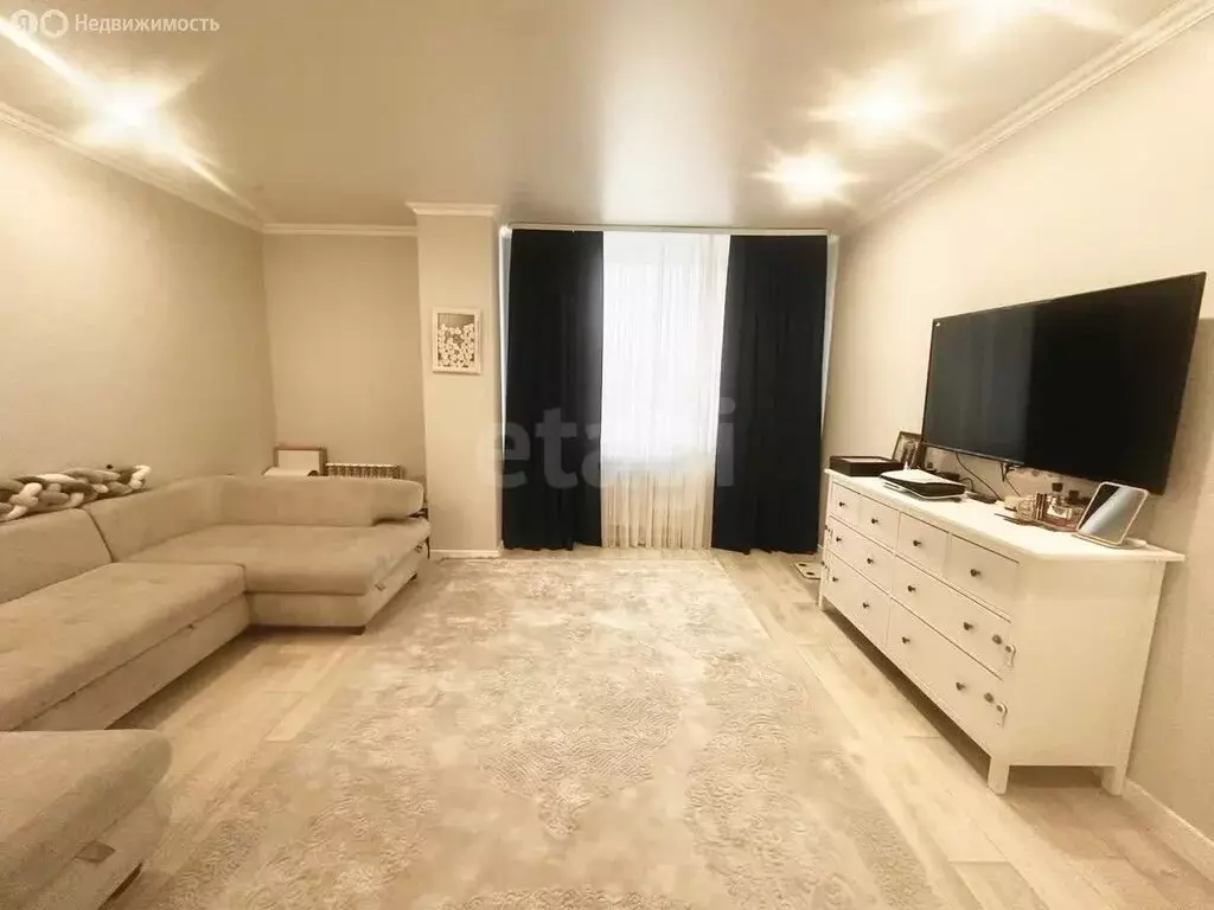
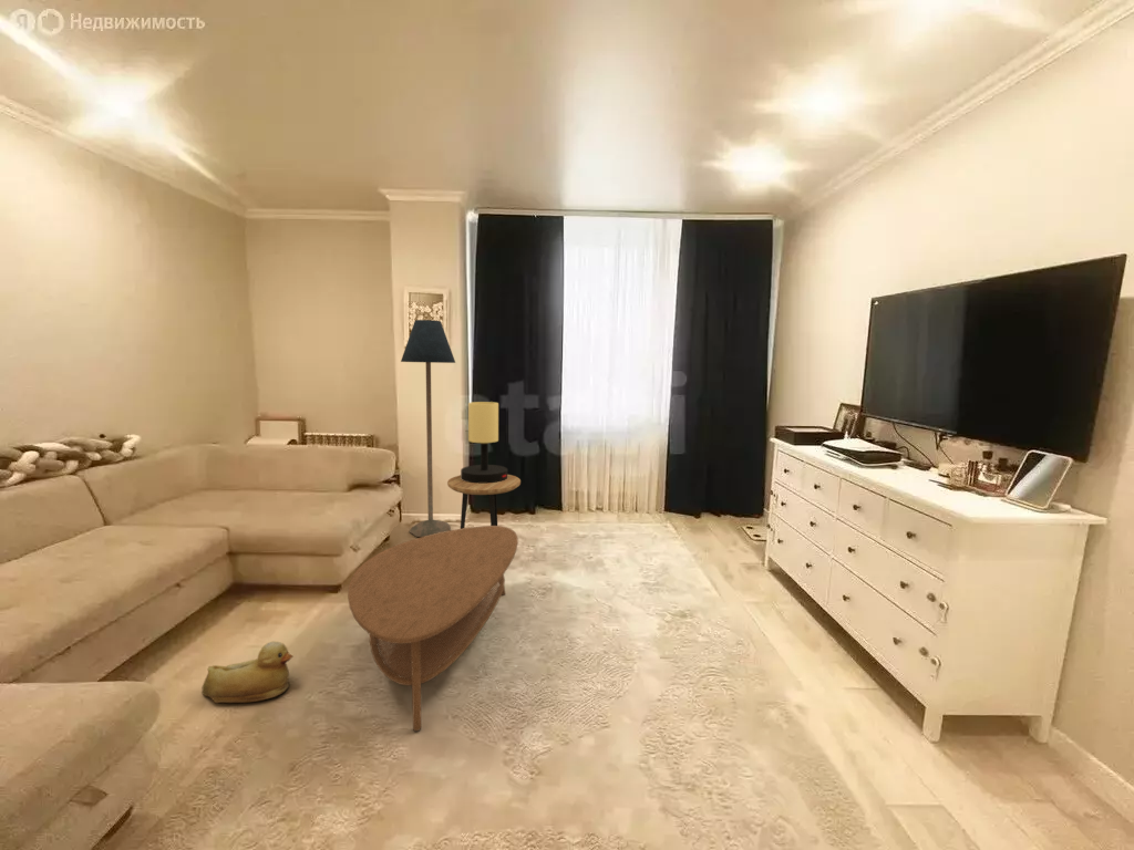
+ floor lamp (429, 427)
+ side table (491, 521)
+ table lamp (484, 439)
+ coffee table (435, 603)
+ rubber duck (247, 670)
